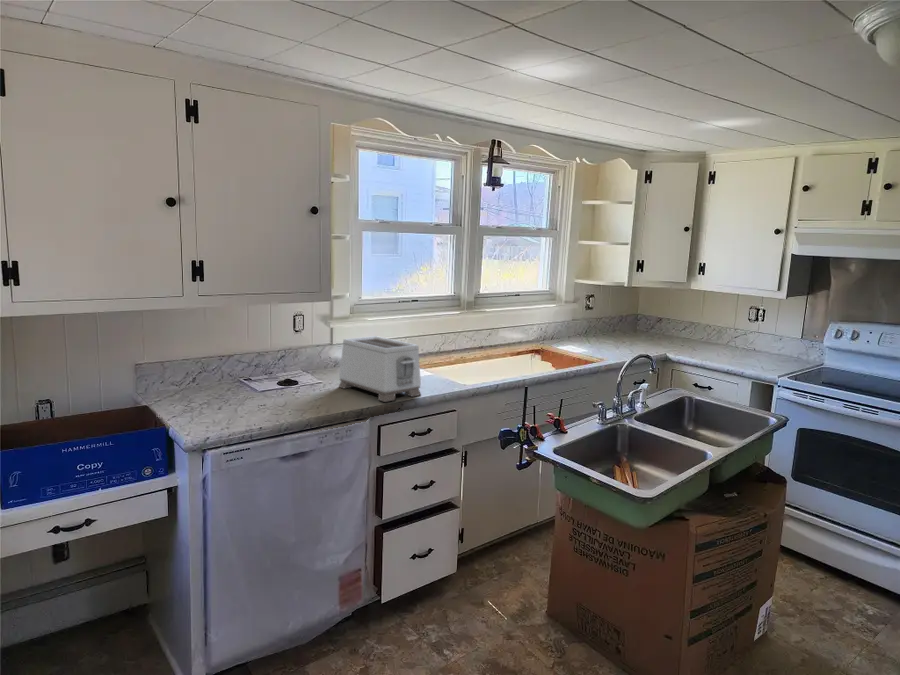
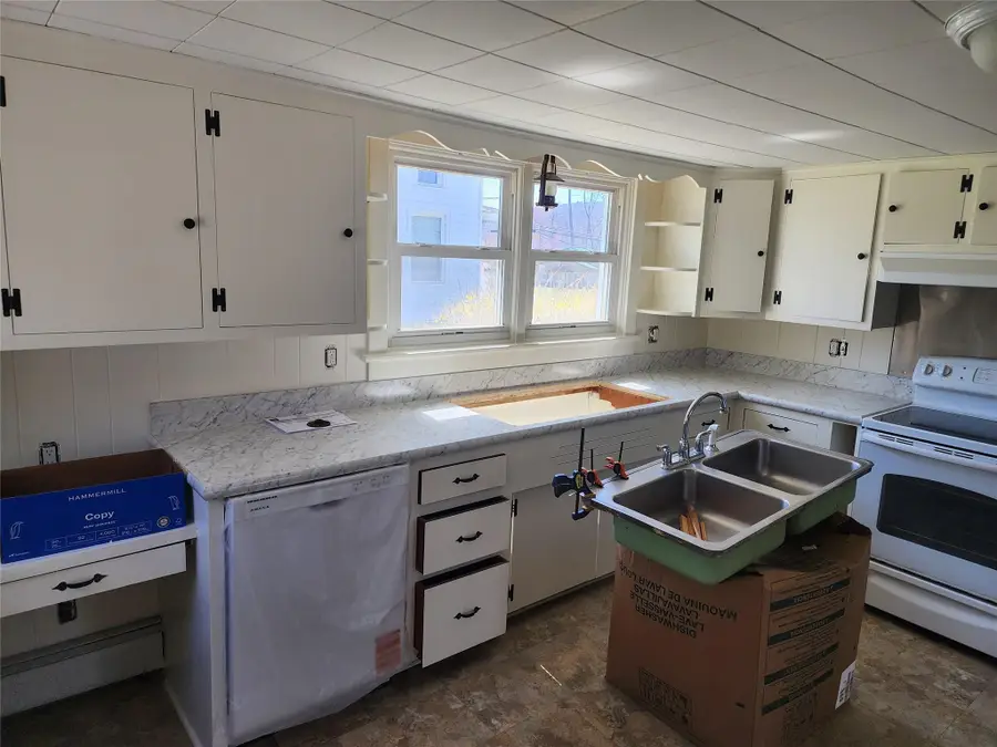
- toaster (382, 367)
